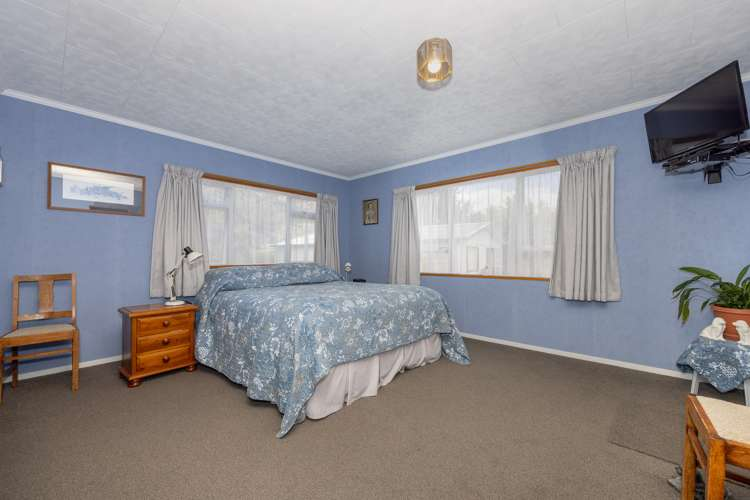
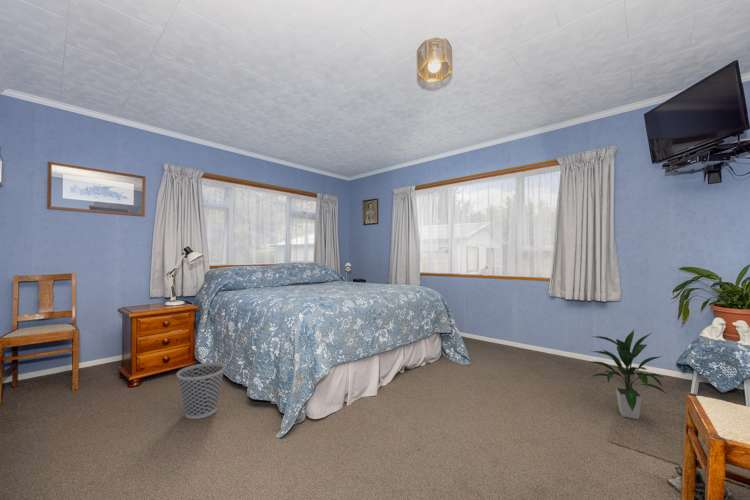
+ wastebasket (201, 390)
+ indoor plant (626, 372)
